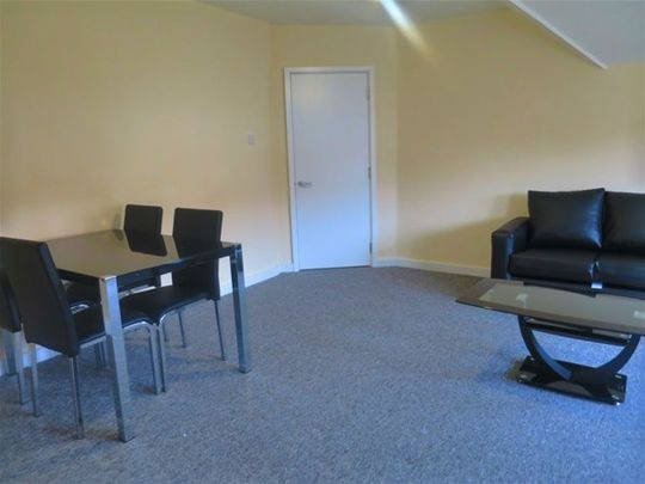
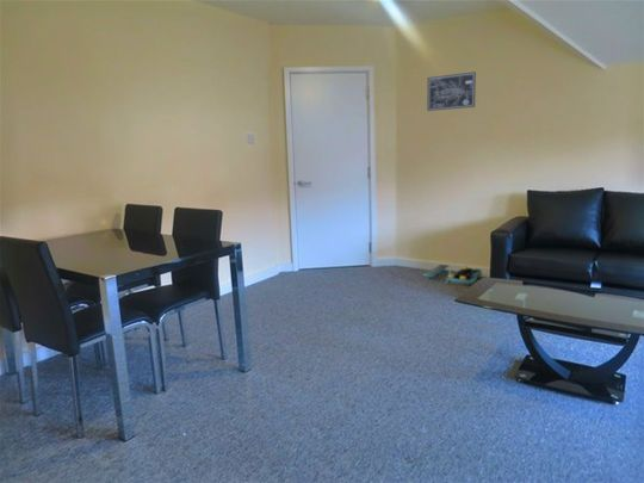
+ storage bin (454, 272)
+ wall art (450, 92)
